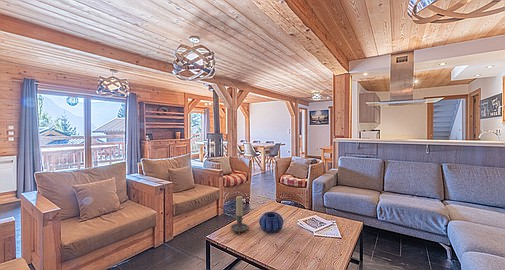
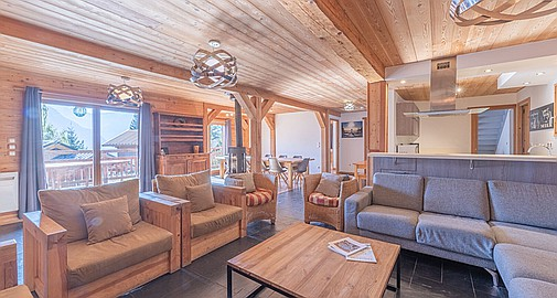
- candle holder (239, 213)
- decorative bowl (271, 221)
